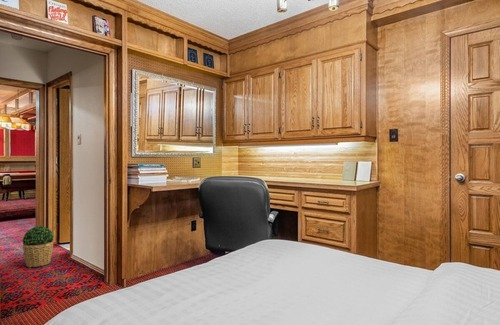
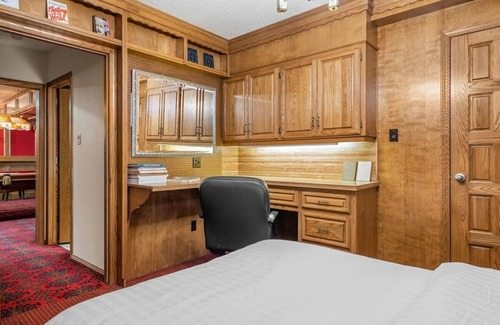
- potted plant (38, 245)
